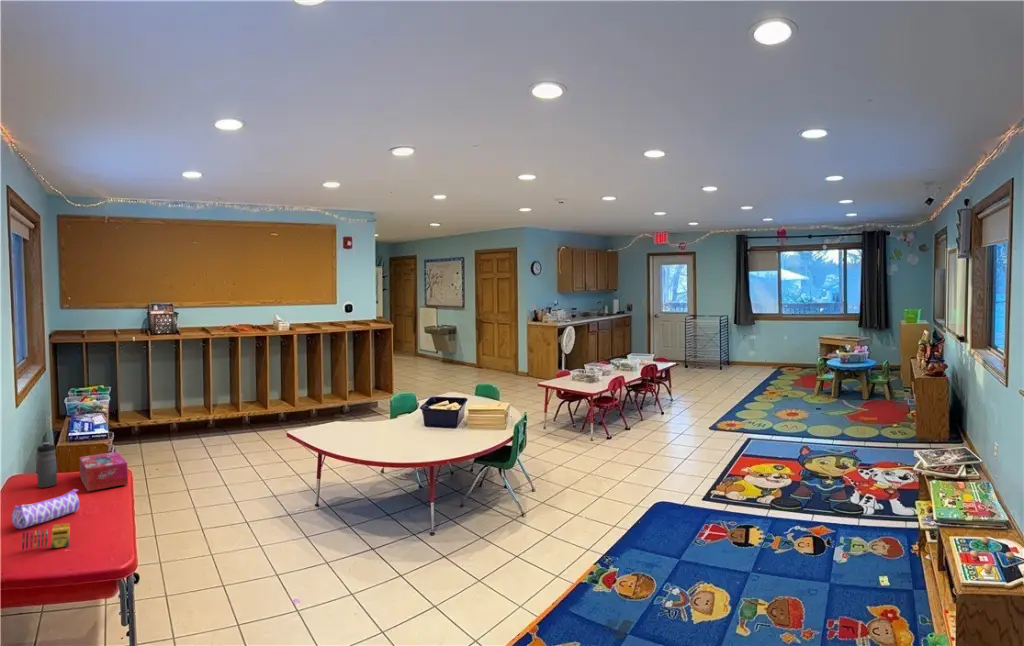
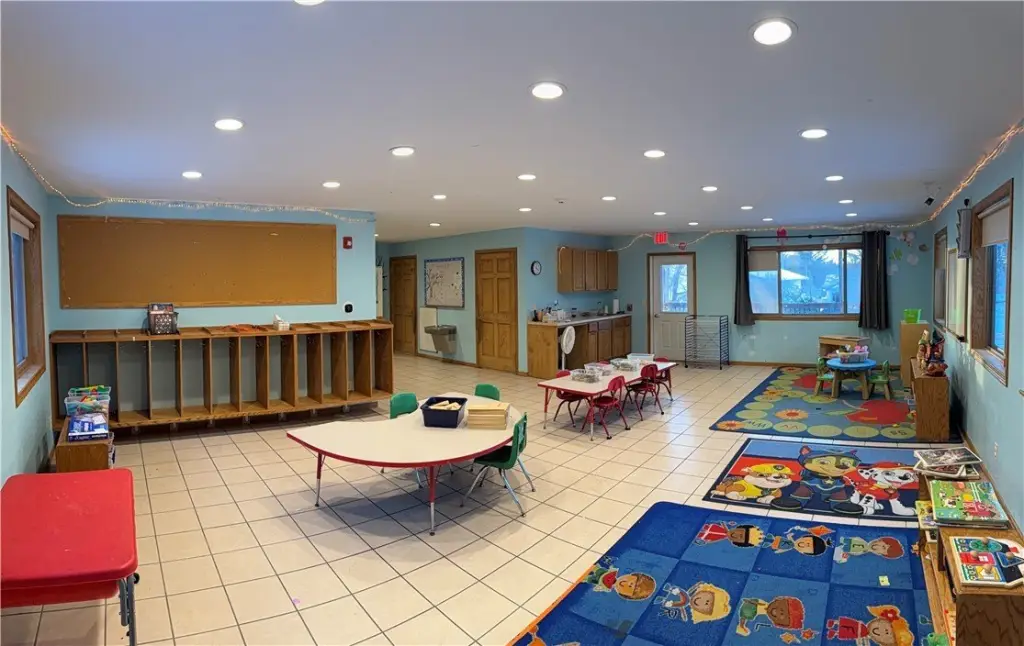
- pencil case (46, 508)
- tissue box (103, 470)
- water bottle (46, 464)
- crayon (47, 536)
